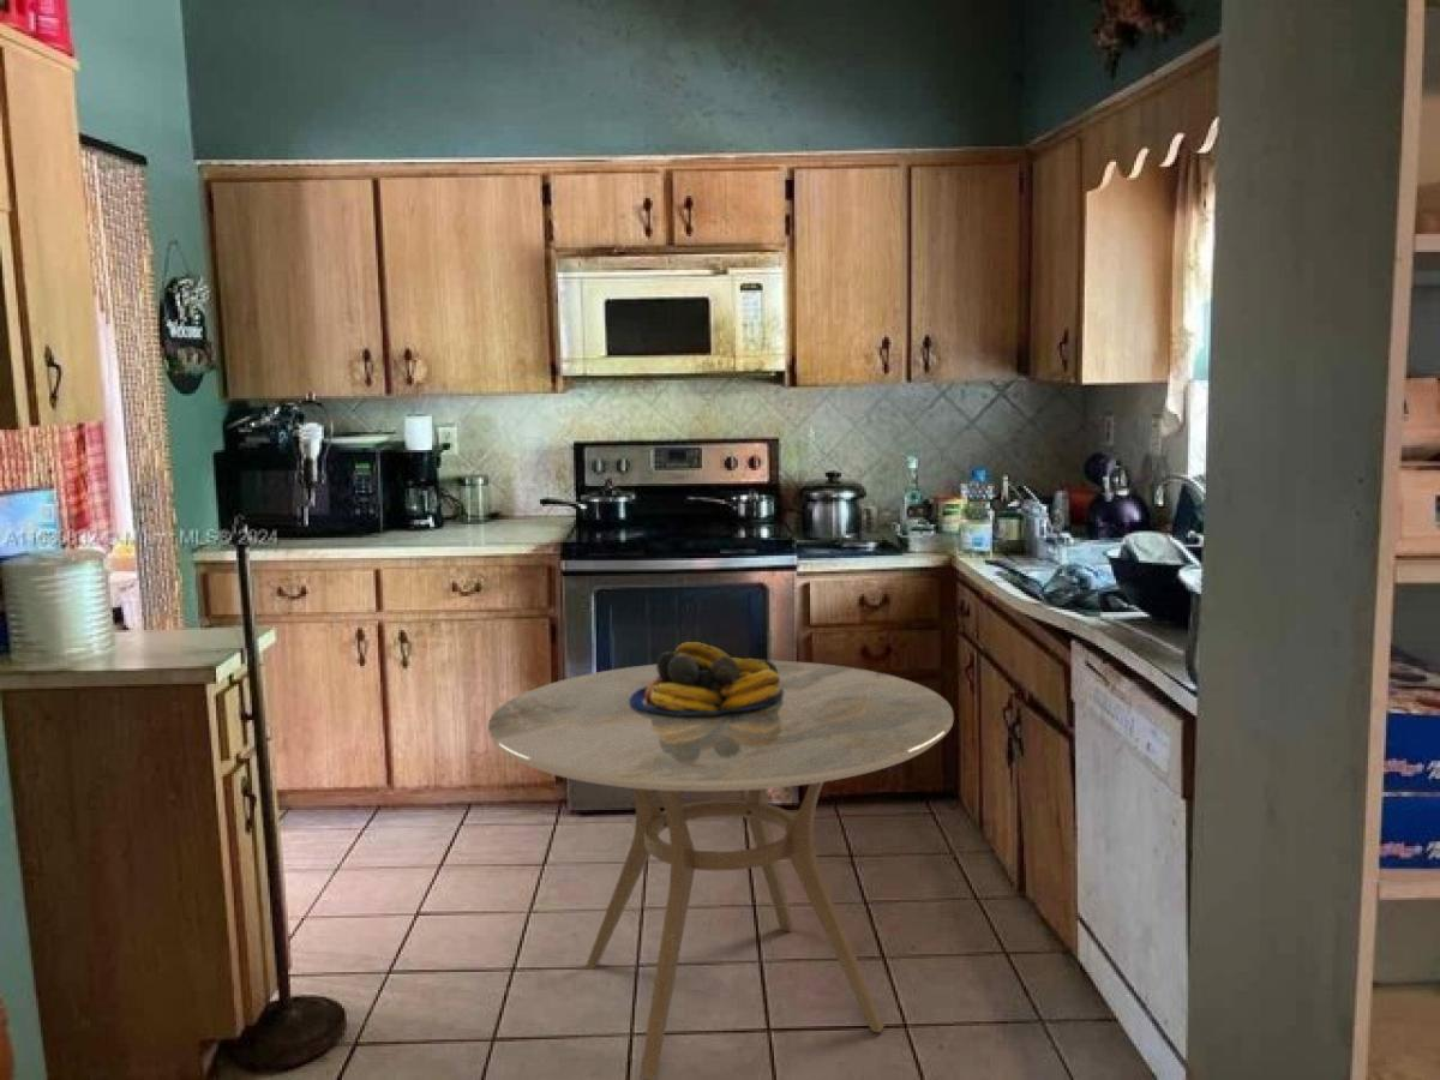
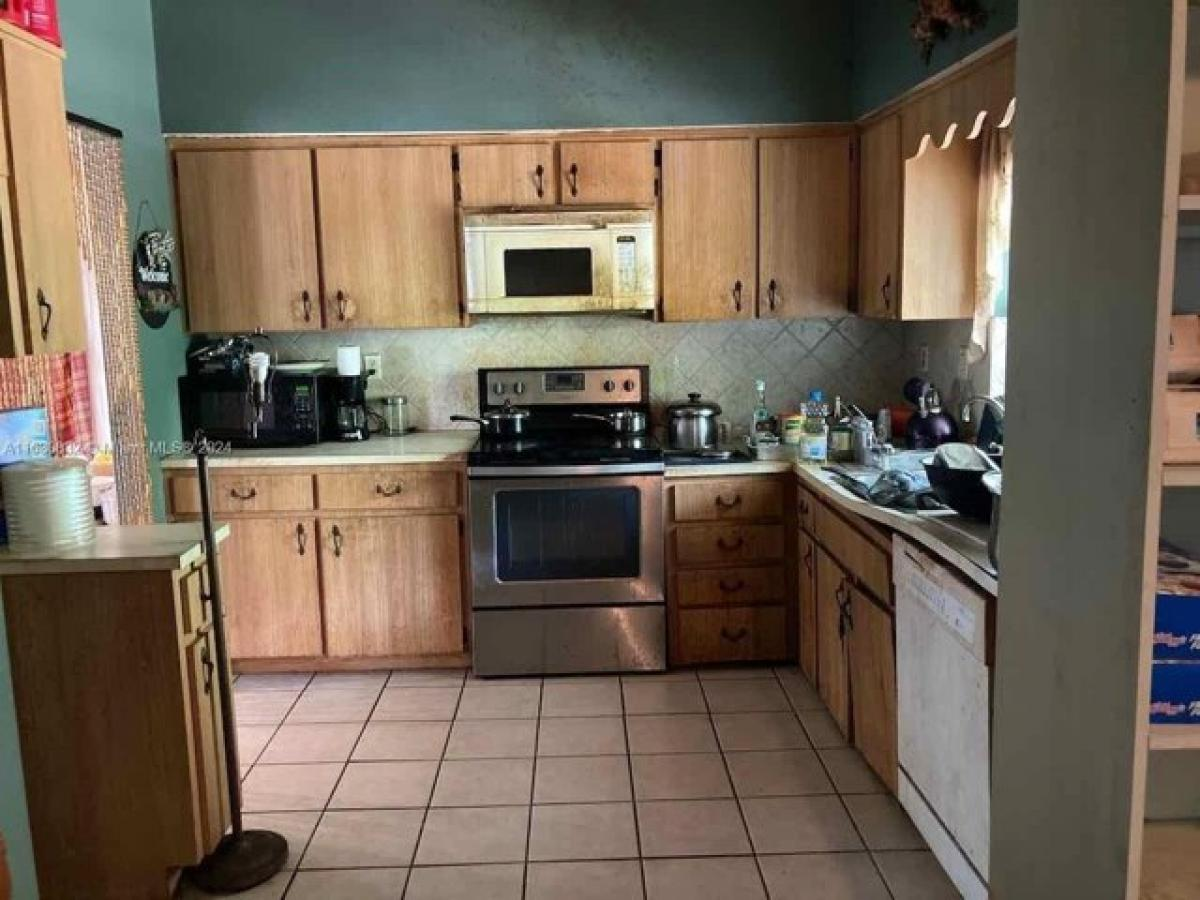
- fruit bowl (706, 670)
- dining table (724, 853)
